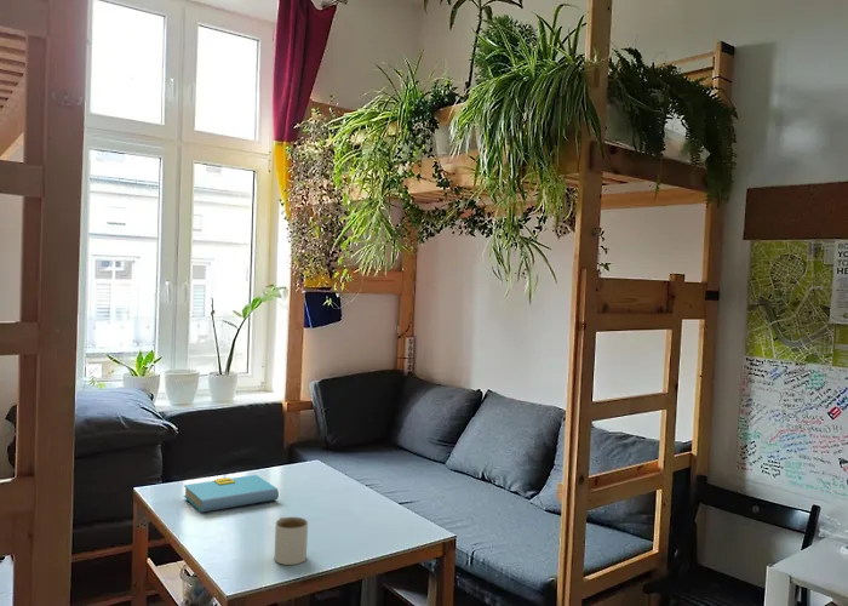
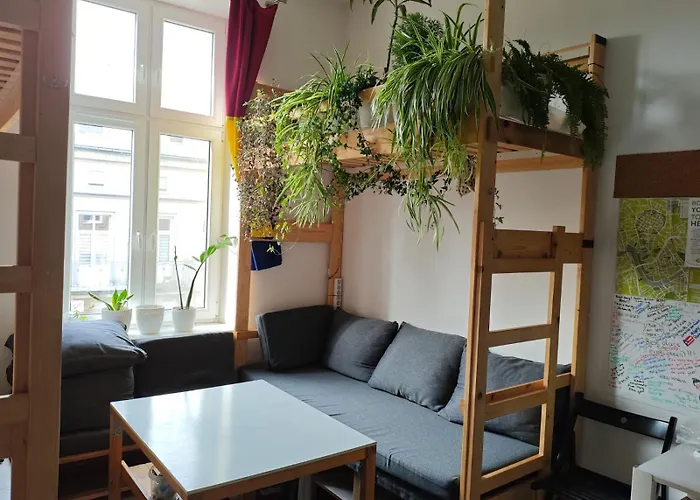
- mug (288, 537)
- book (230, 492)
